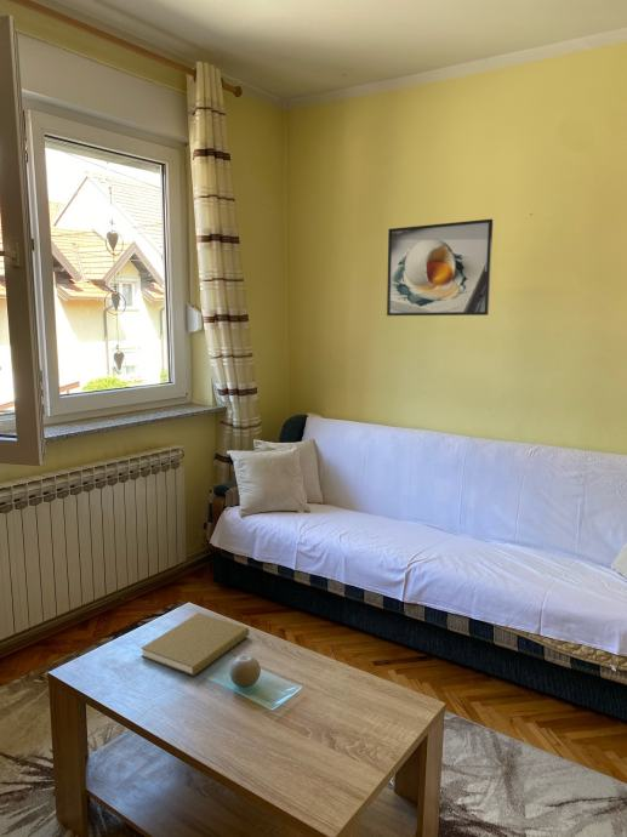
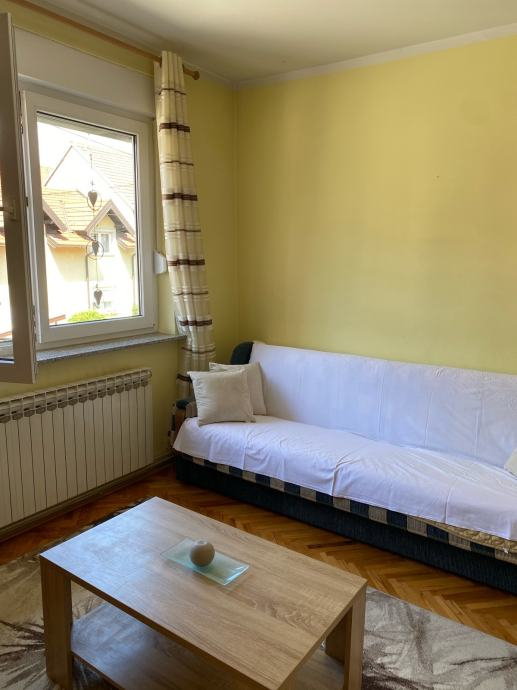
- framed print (437, 269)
- book (196, 642)
